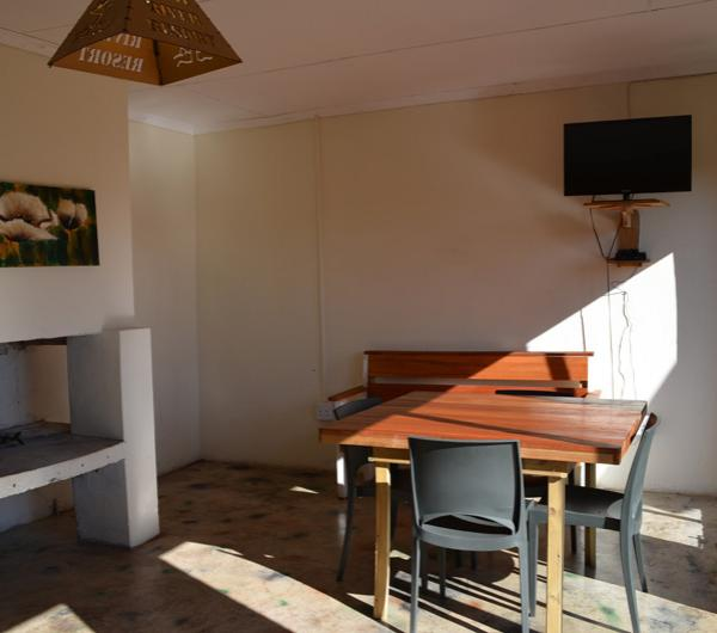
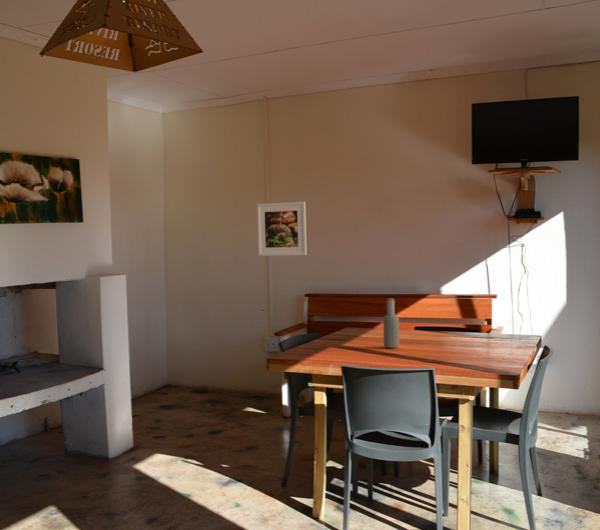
+ bottle (391, 323)
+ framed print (281, 229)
